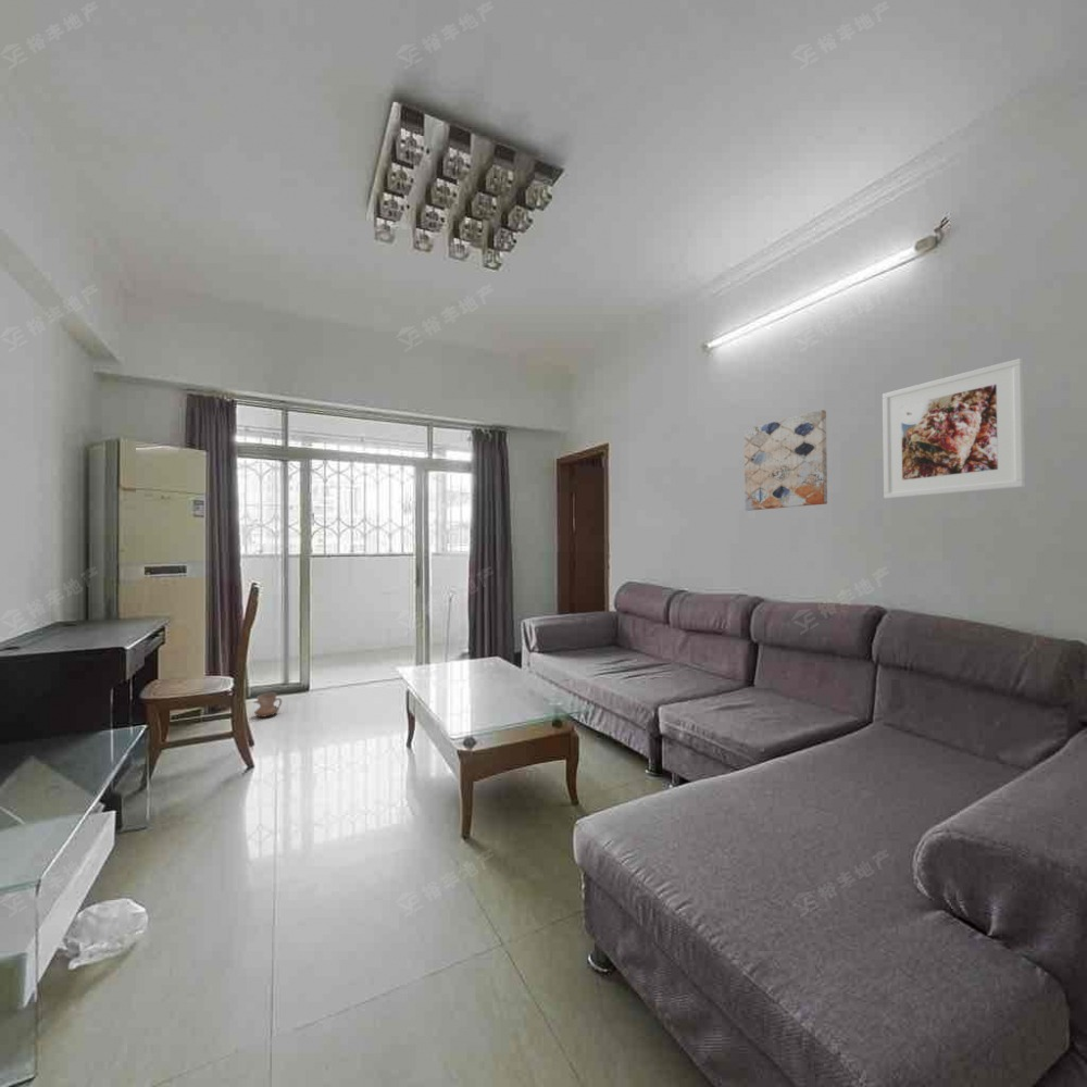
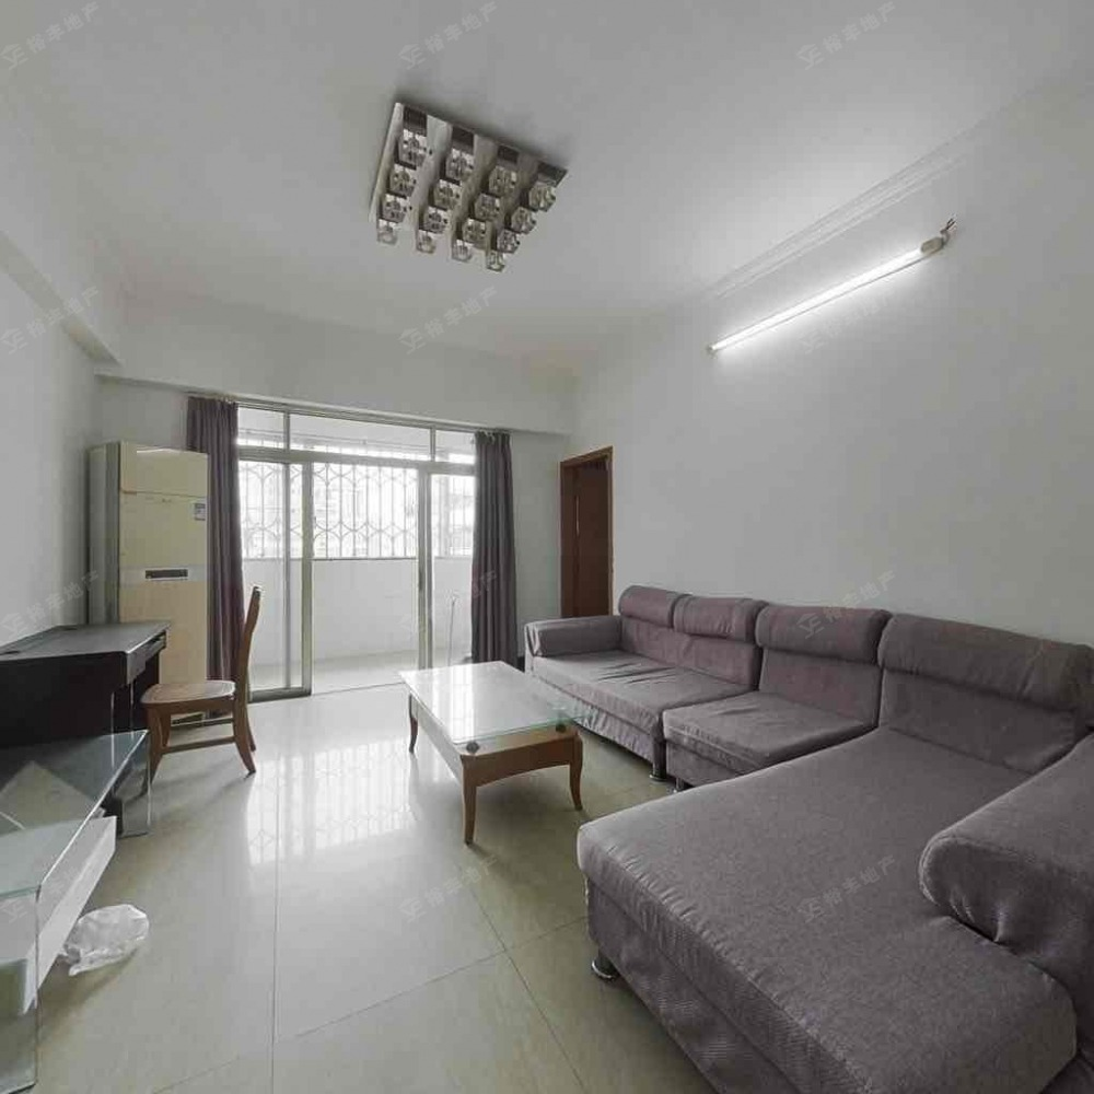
- wall art (783, 463)
- ceramic jug (267, 704)
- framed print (946, 435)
